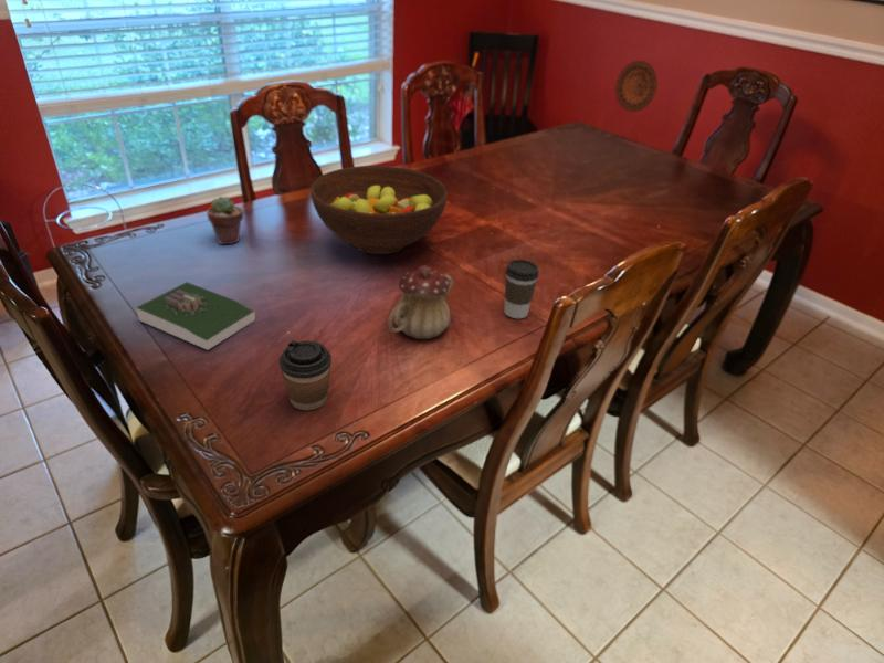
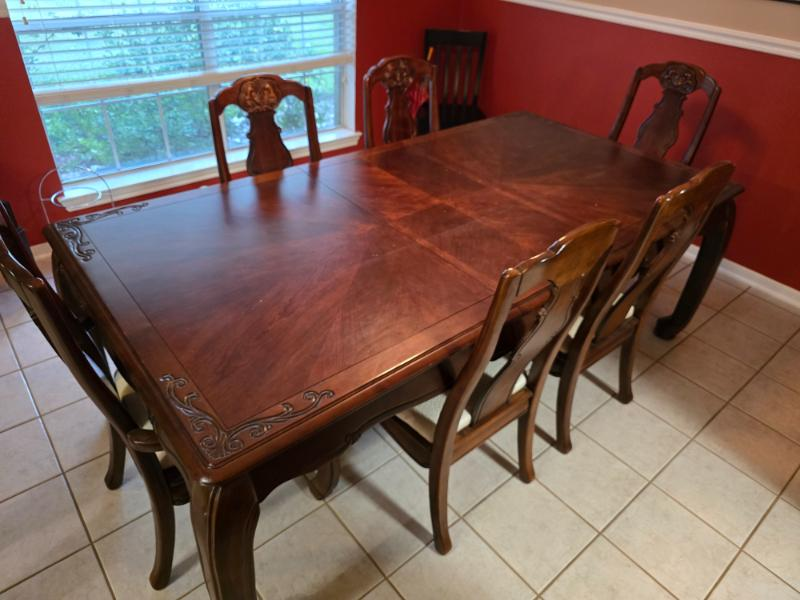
- potted succulent (225, 219)
- fruit bowl (379, 217)
- book (196, 309)
- decorative plate (636, 86)
- teapot (420, 298)
- coffee cup (519, 290)
- coffee cup (306, 372)
